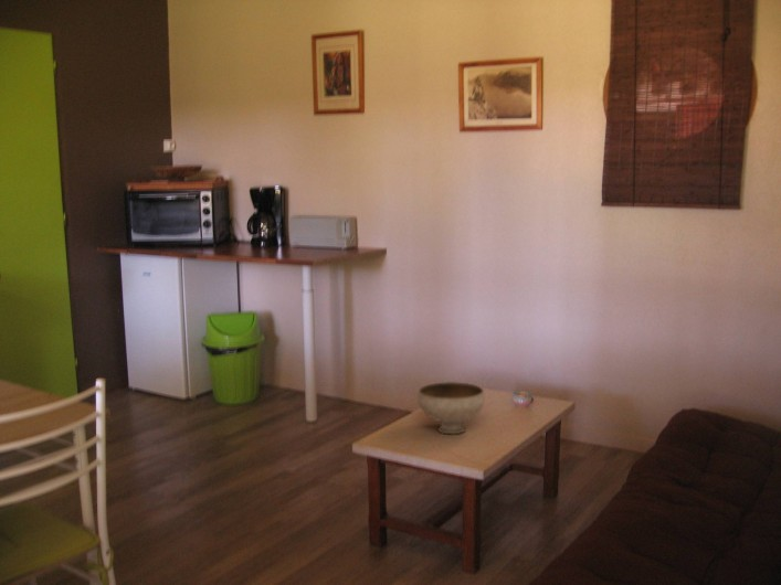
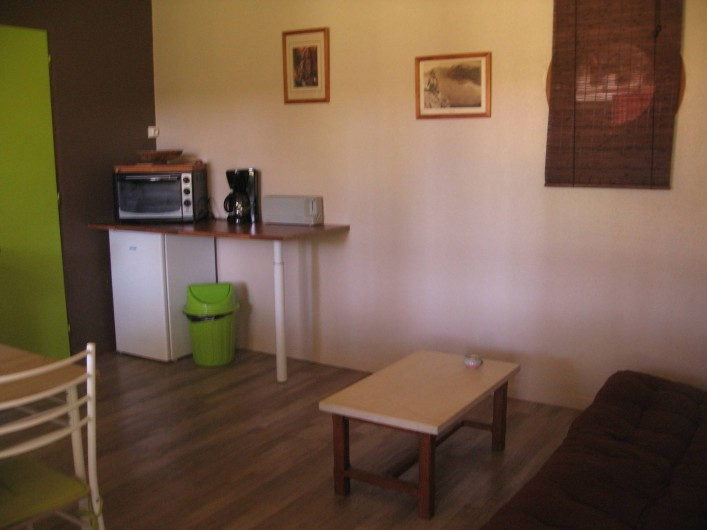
- bowl (451, 410)
